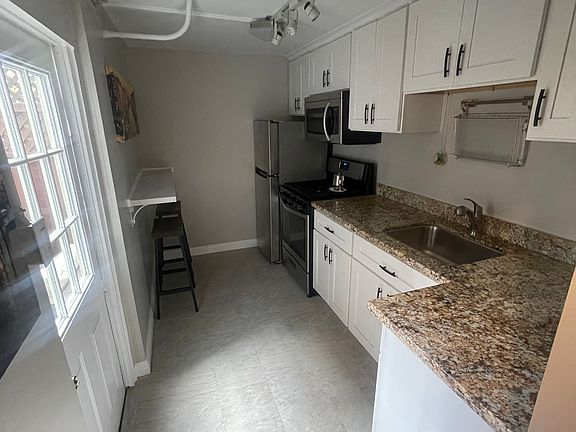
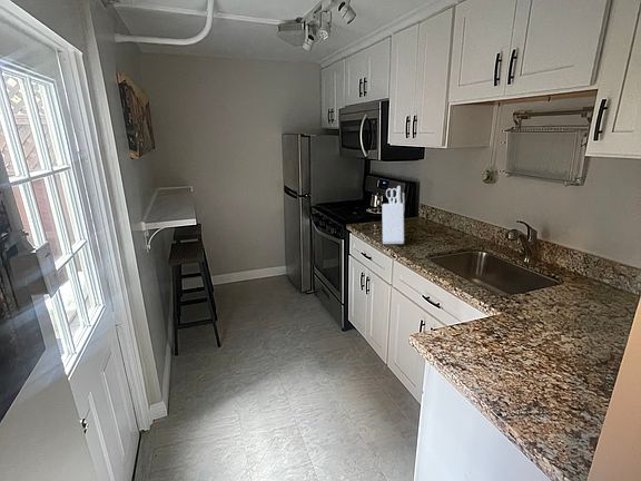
+ knife block (393, 214)
